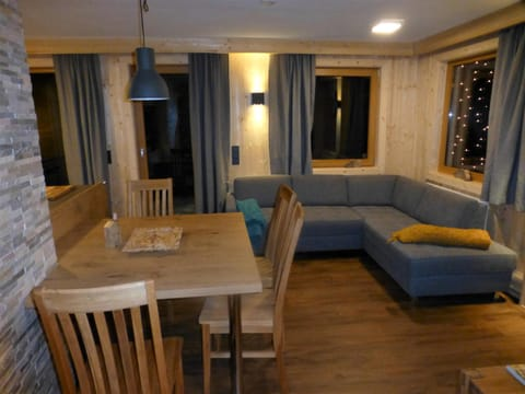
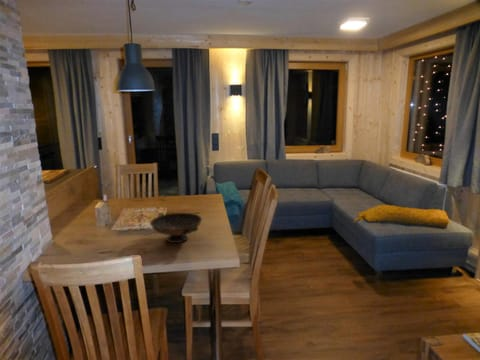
+ decorative bowl (176, 229)
